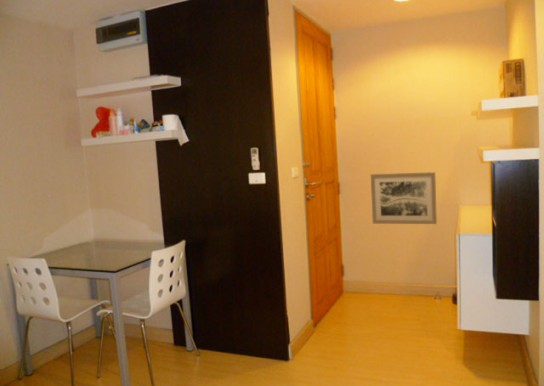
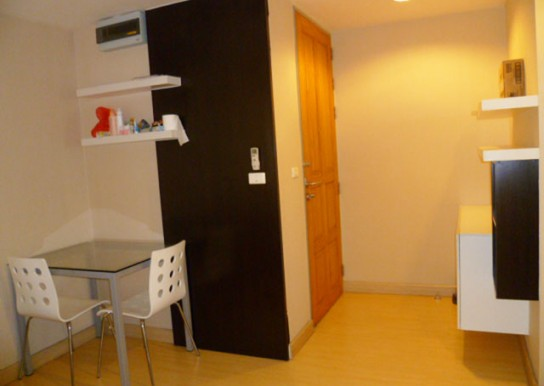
- wall art (403, 198)
